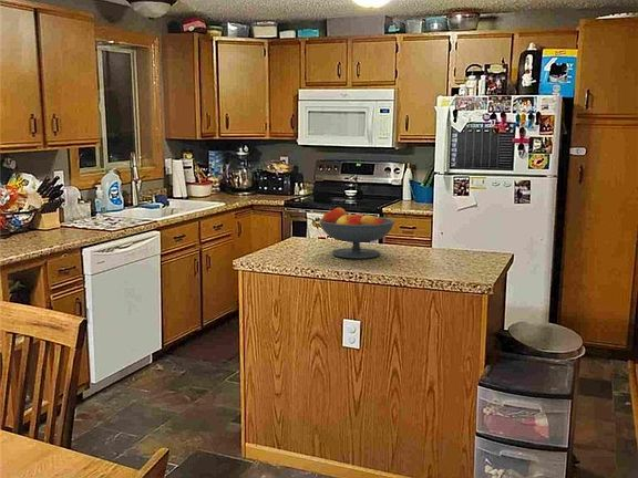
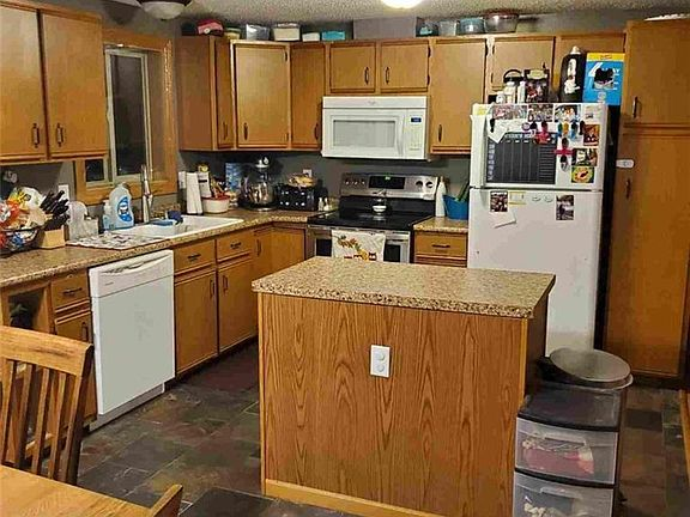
- fruit bowl (356, 230)
